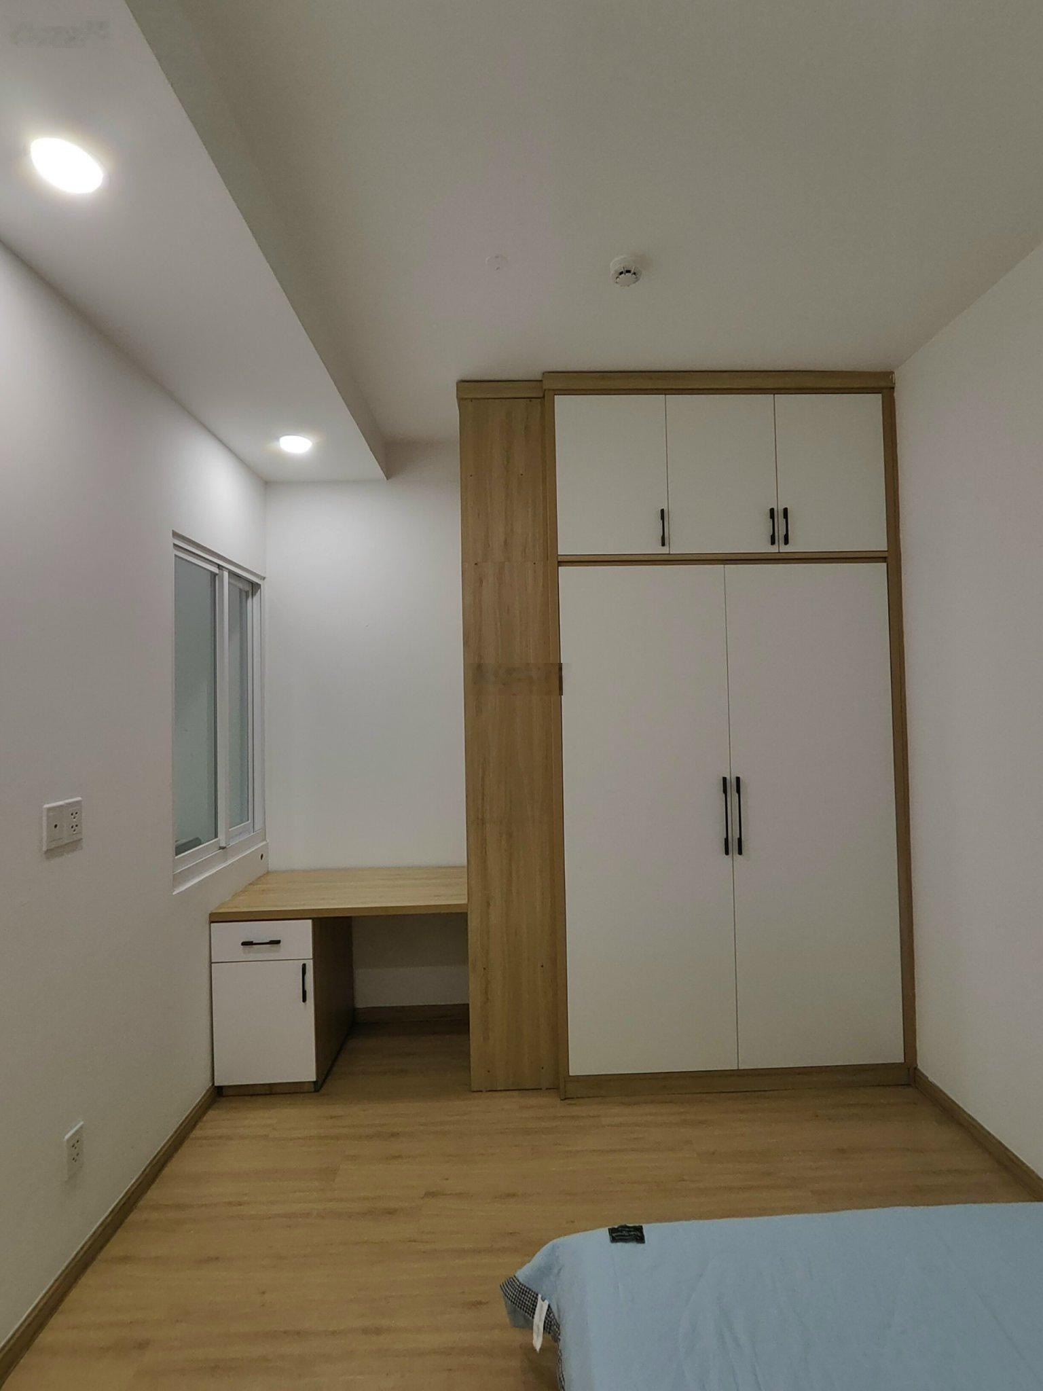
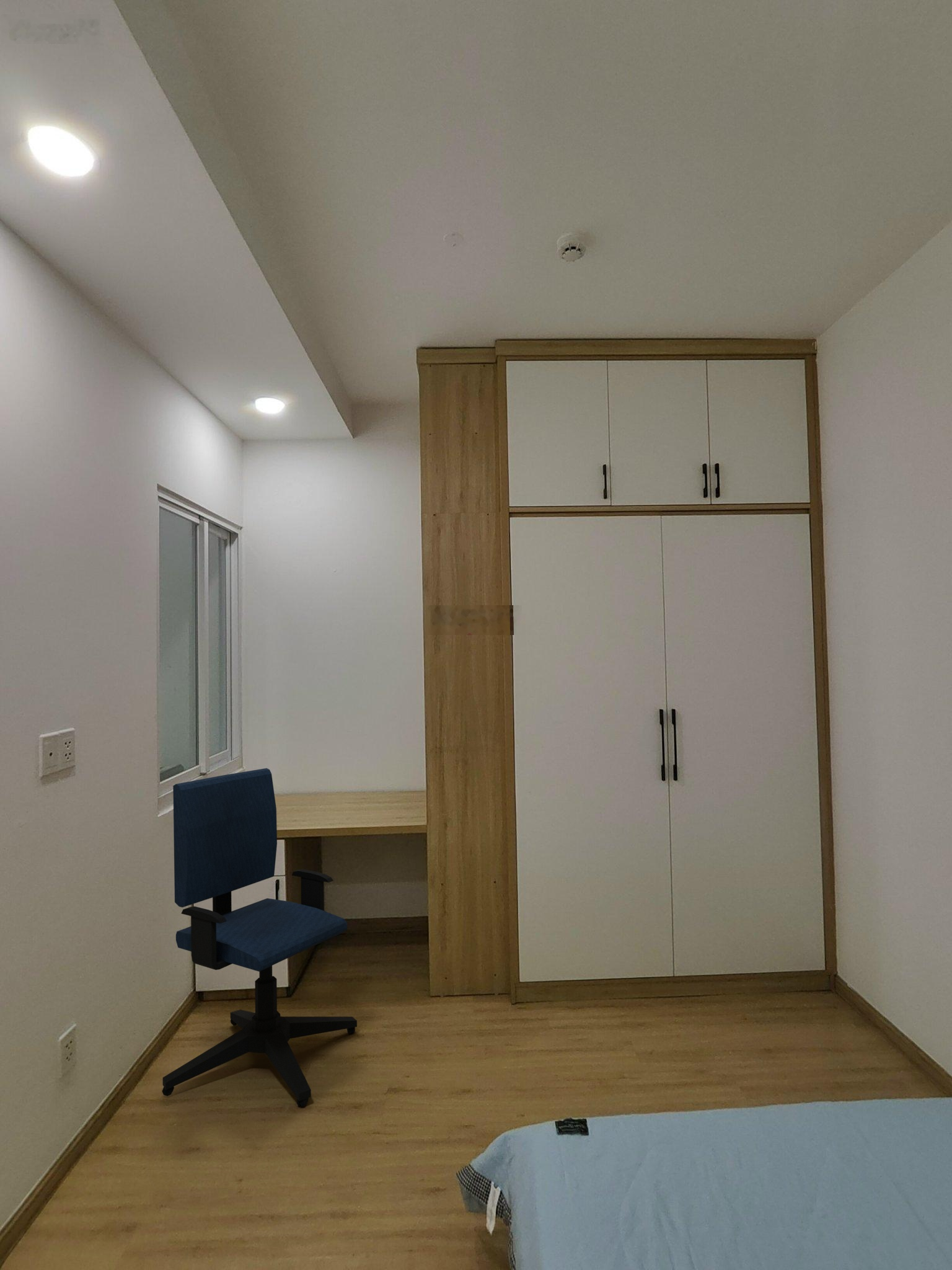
+ office chair (264, 920)
